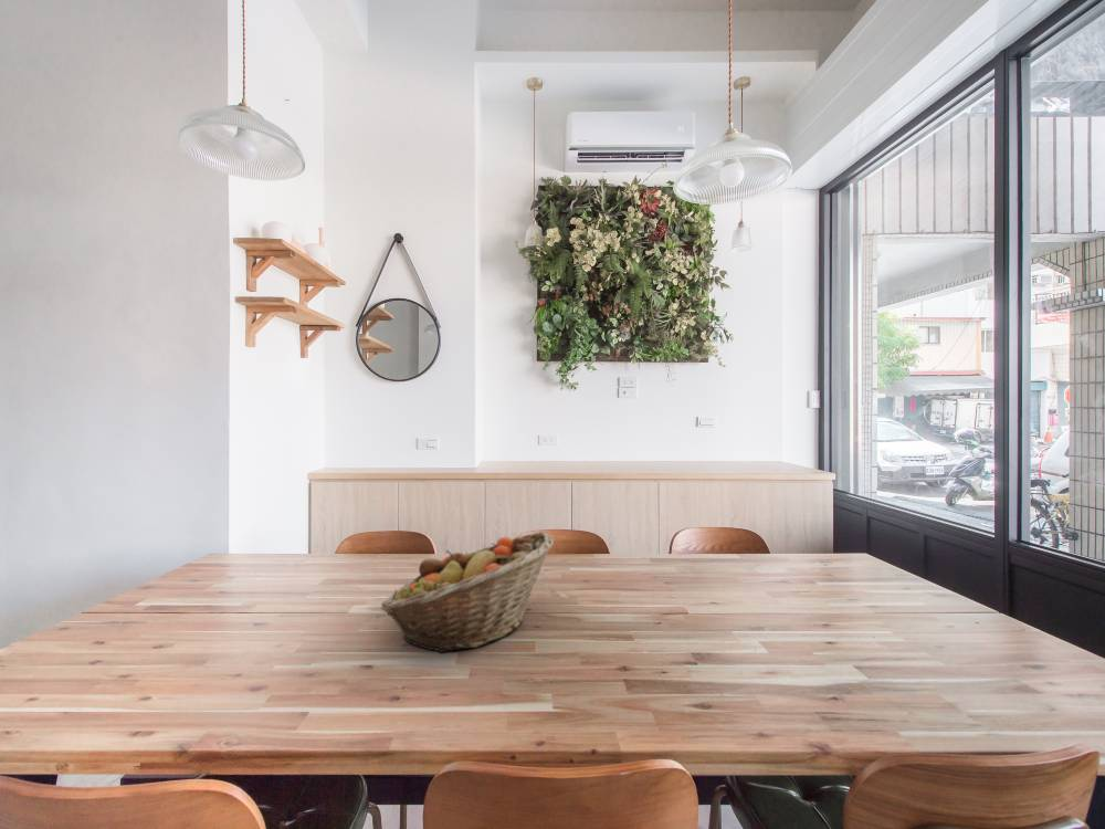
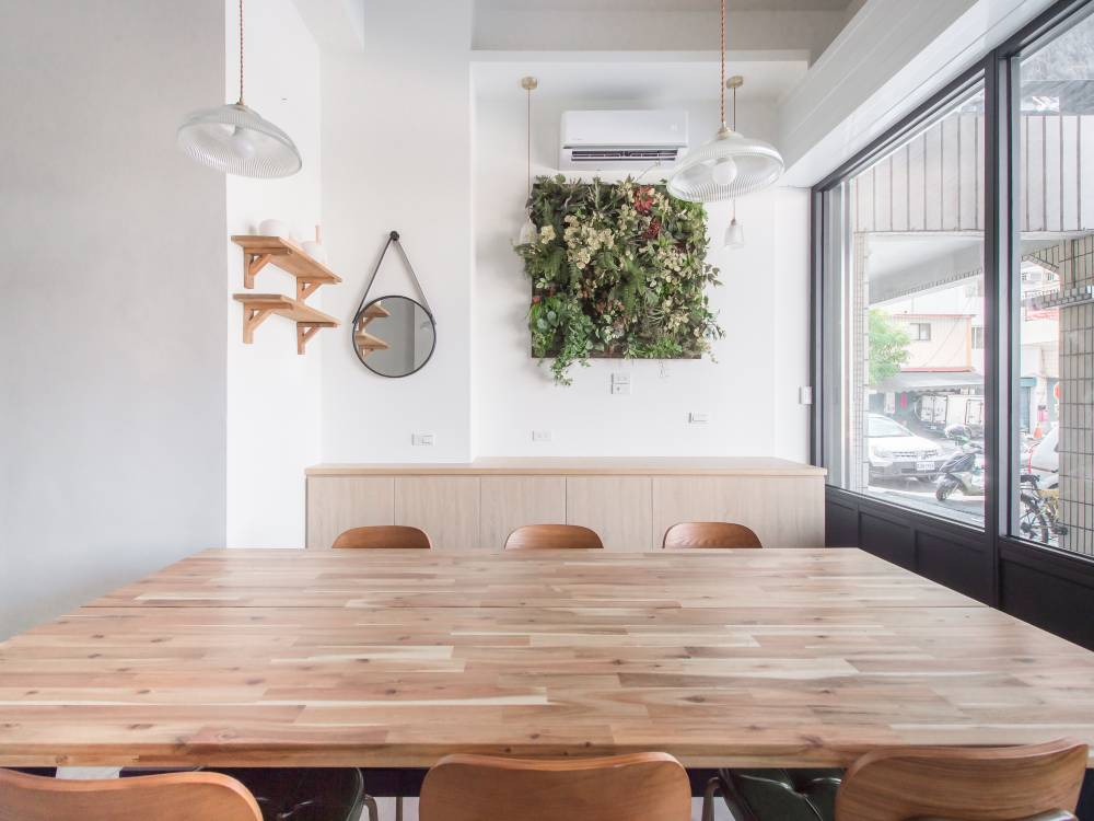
- fruit basket (473, 581)
